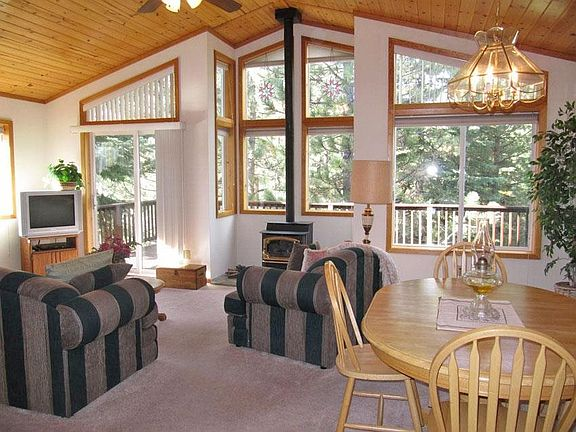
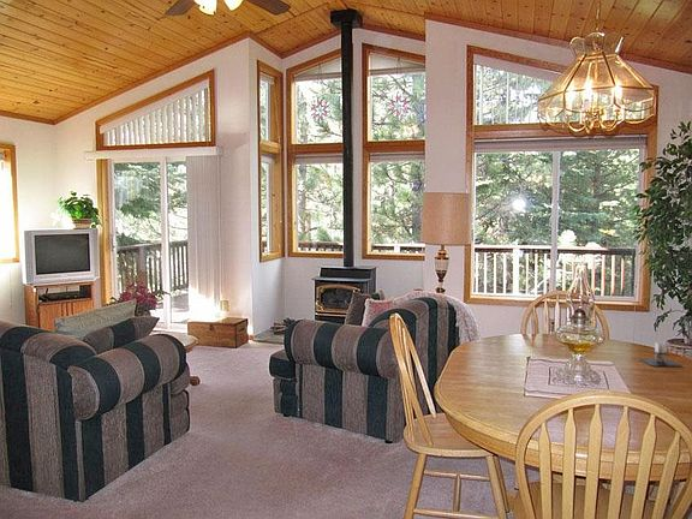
+ architectural model (660, 352)
